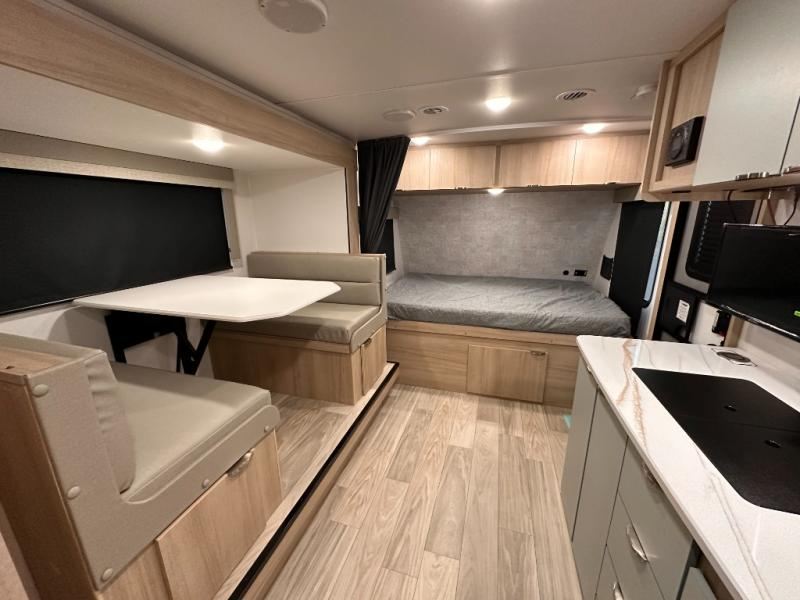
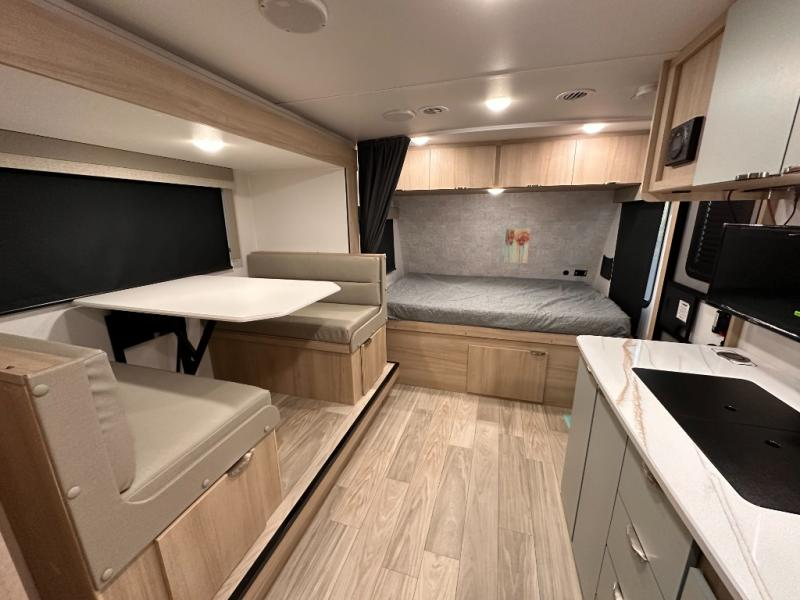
+ wall art (516, 245)
